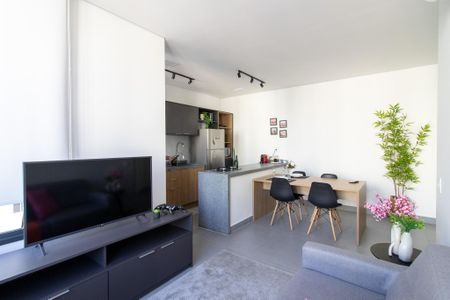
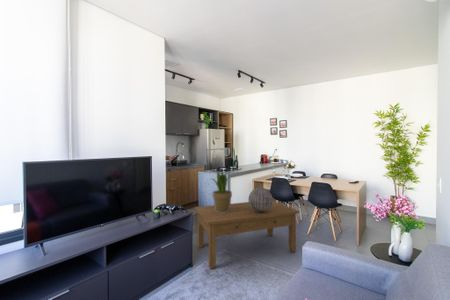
+ potted plant (220, 190)
+ decorative sphere (260, 199)
+ coffee table (245, 228)
